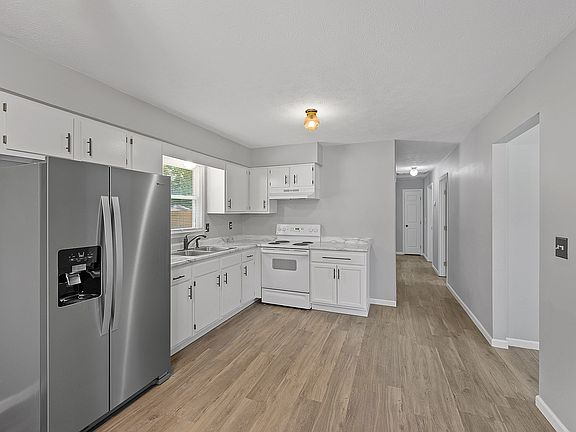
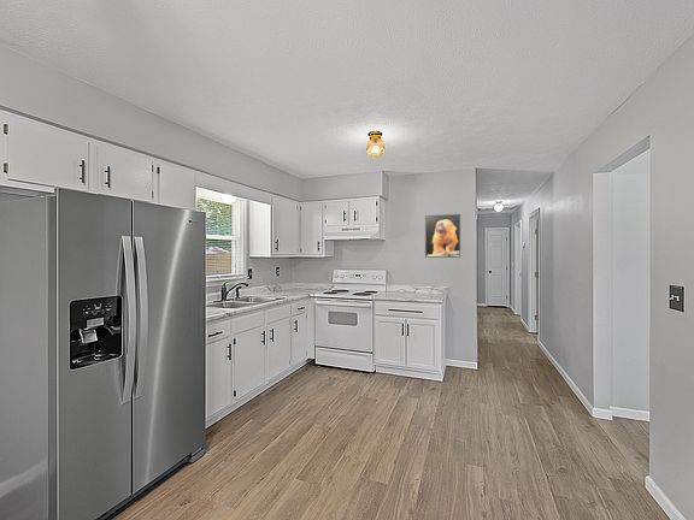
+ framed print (442, 236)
